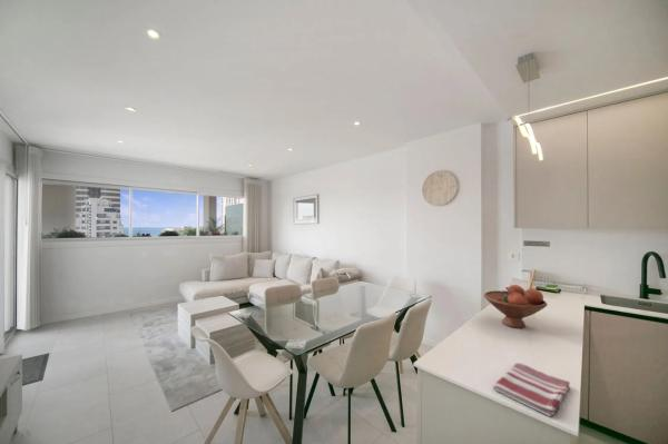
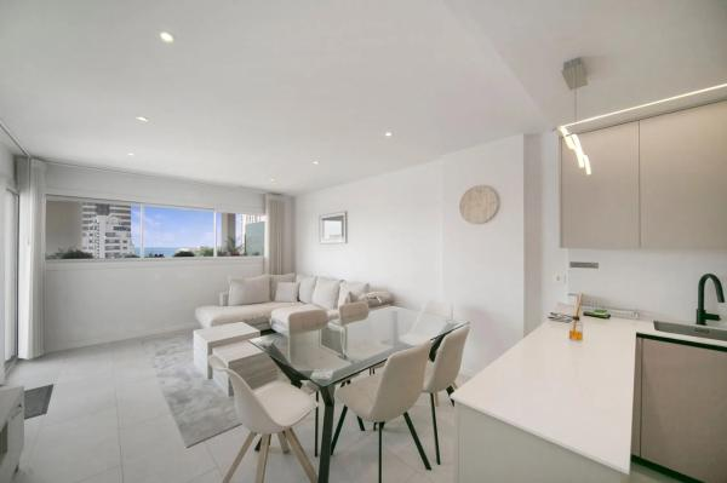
- dish towel (531, 385)
- fruit bowl (513, 306)
